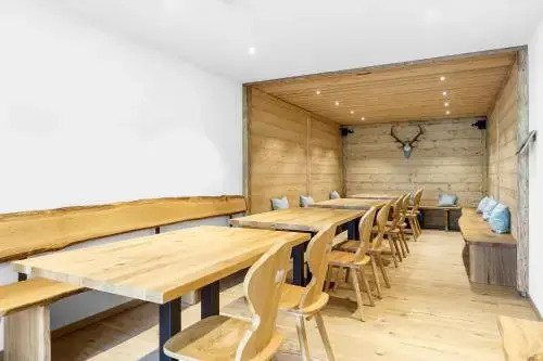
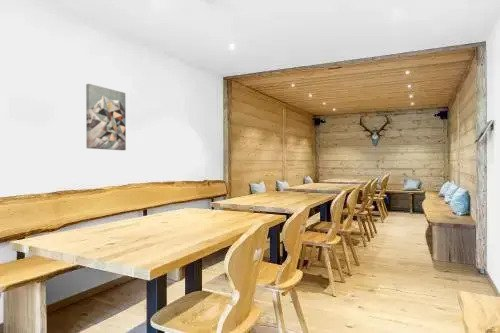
+ wall art (107, 119)
